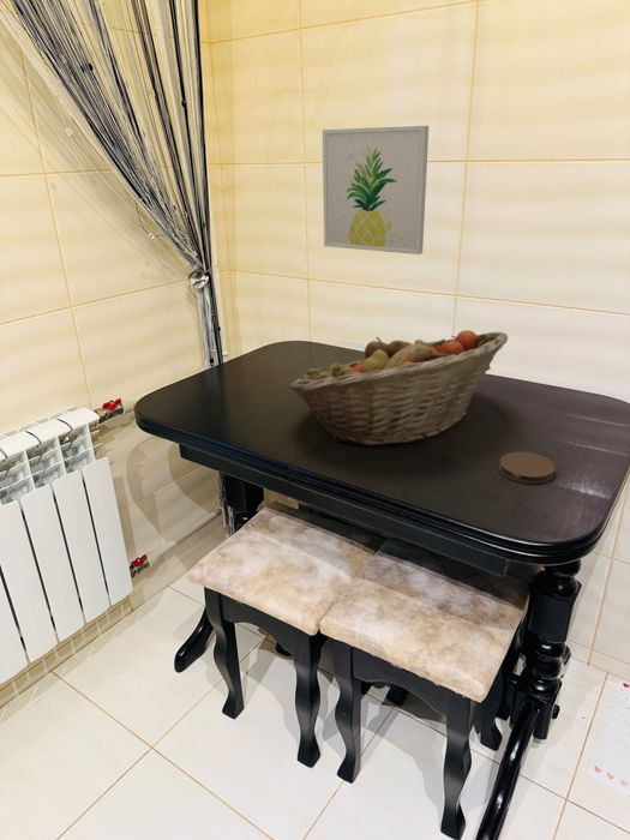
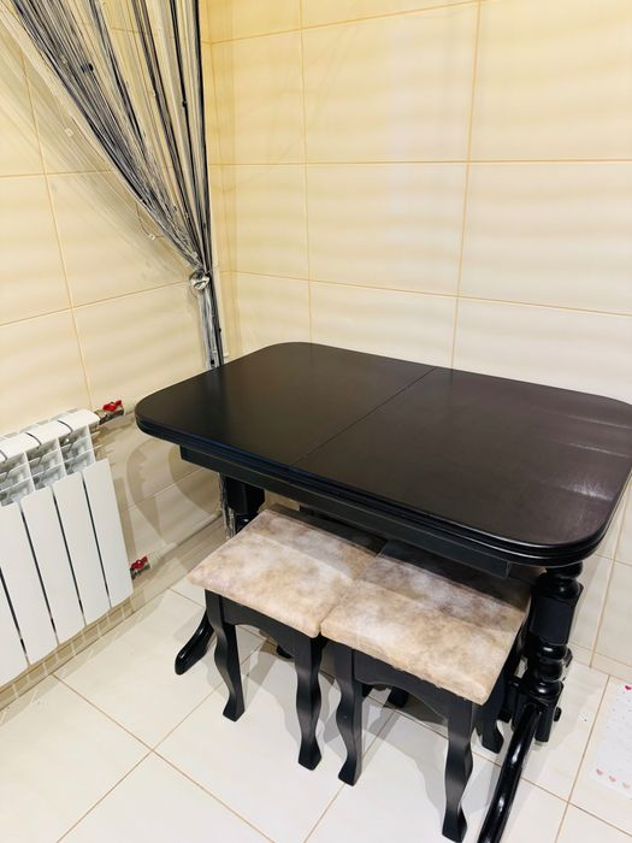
- fruit basket (398, 377)
- coaster (526, 467)
- wall art (372, 191)
